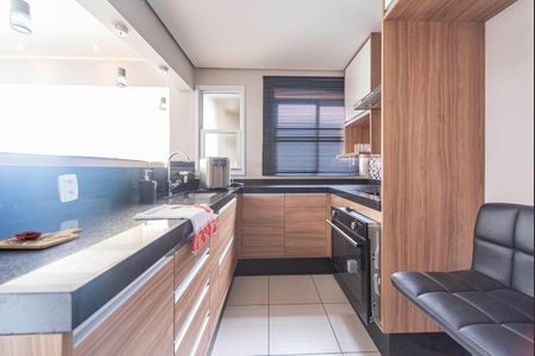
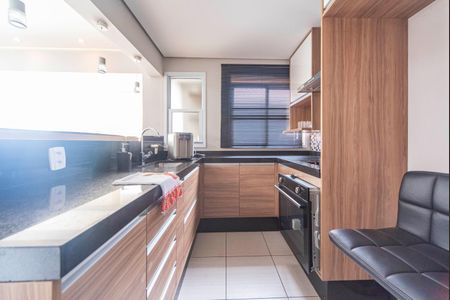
- cutting board (50, 233)
